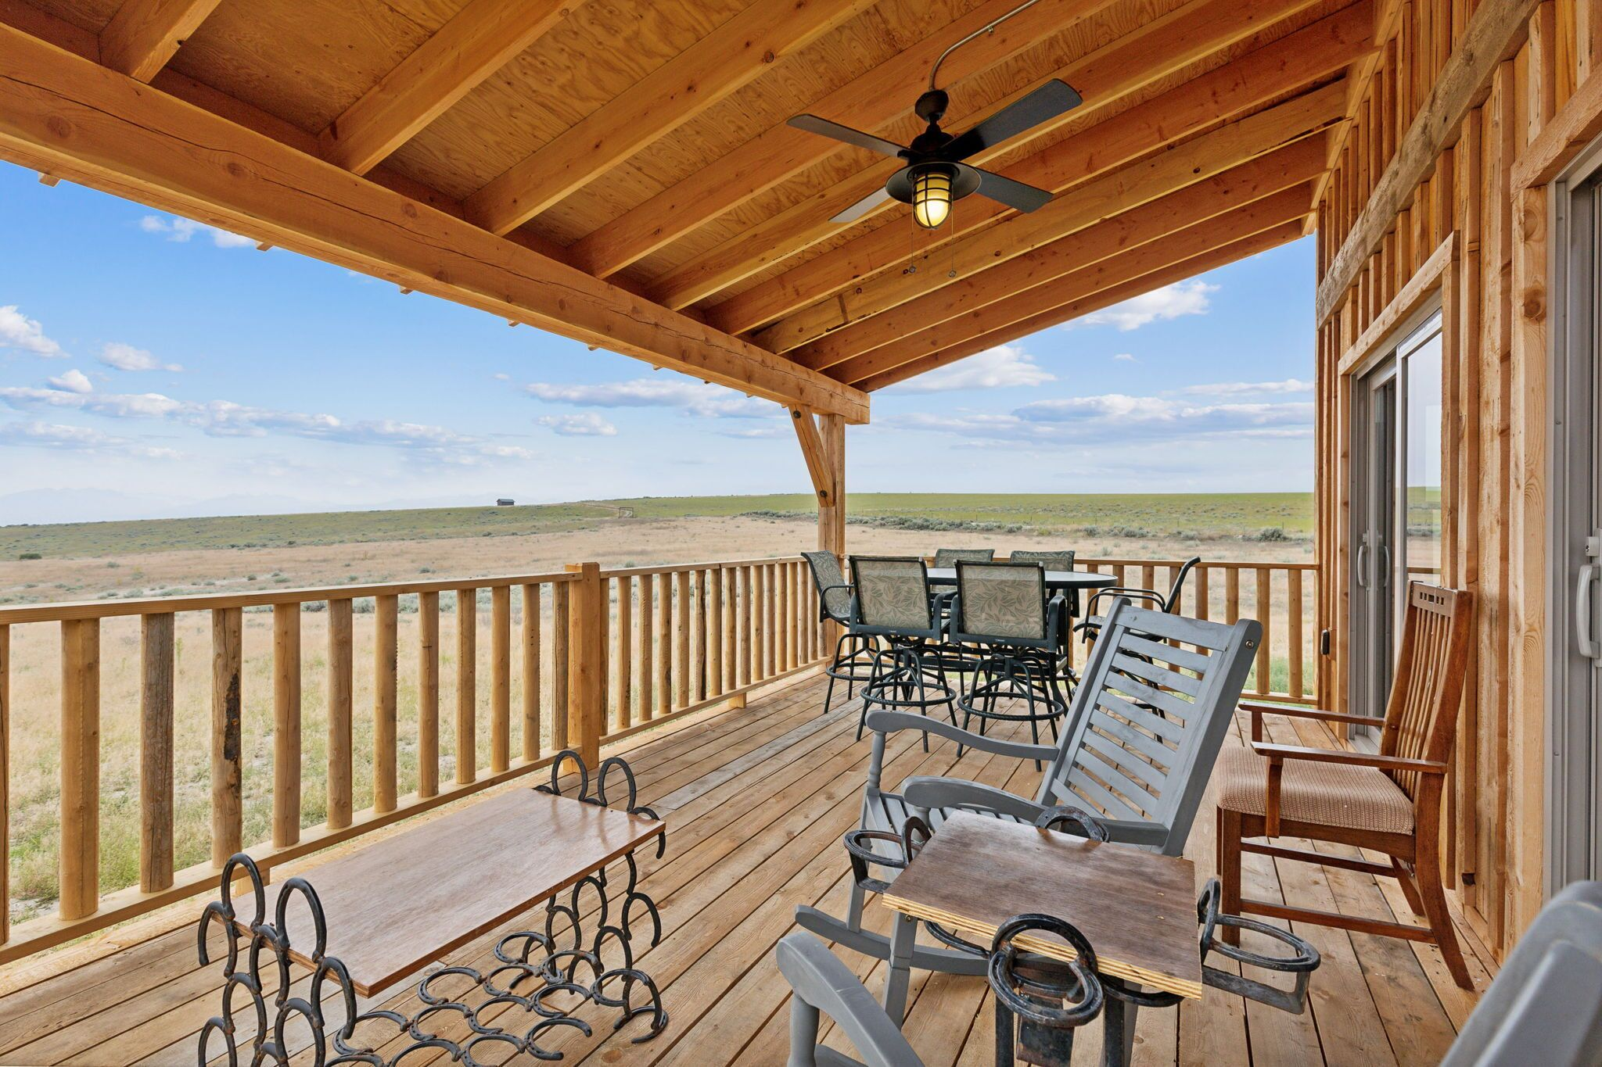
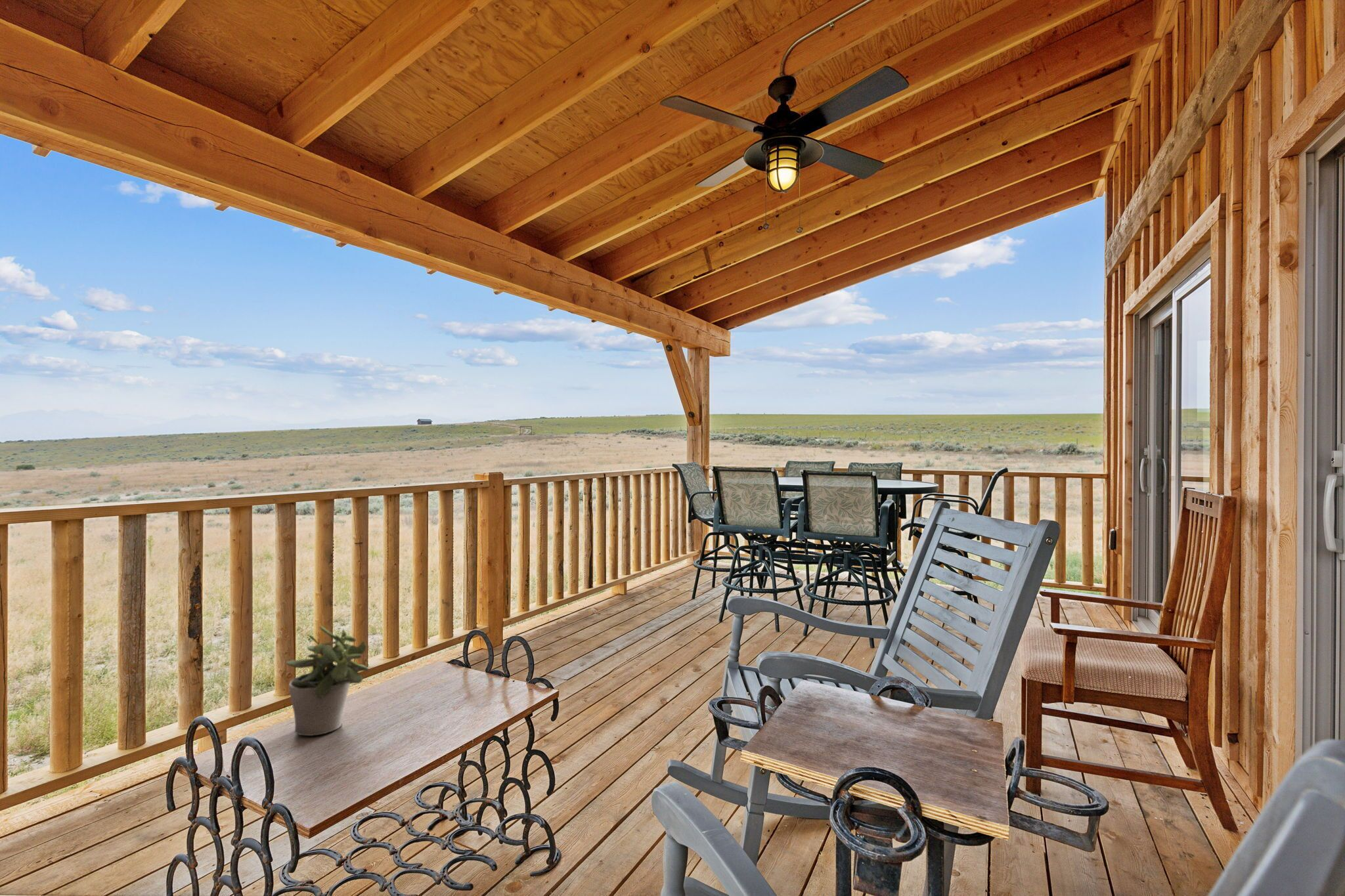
+ potted plant (335, 678)
